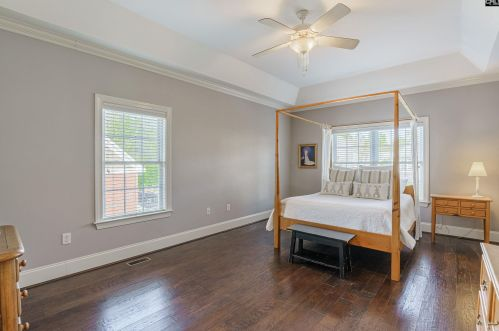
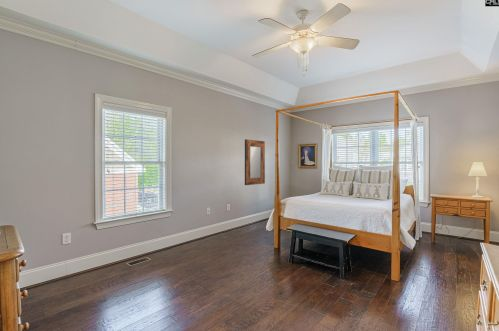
+ home mirror (255, 162)
